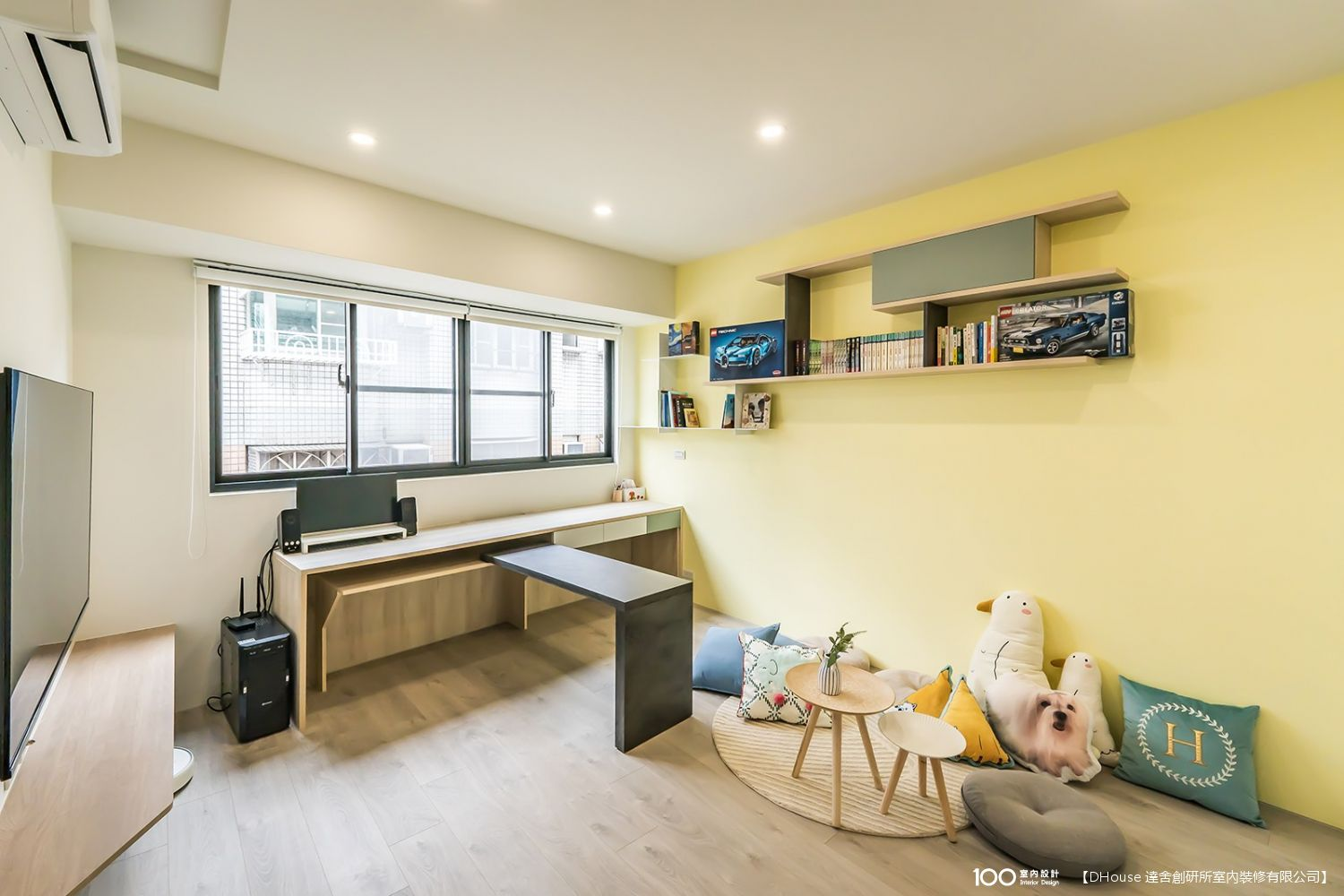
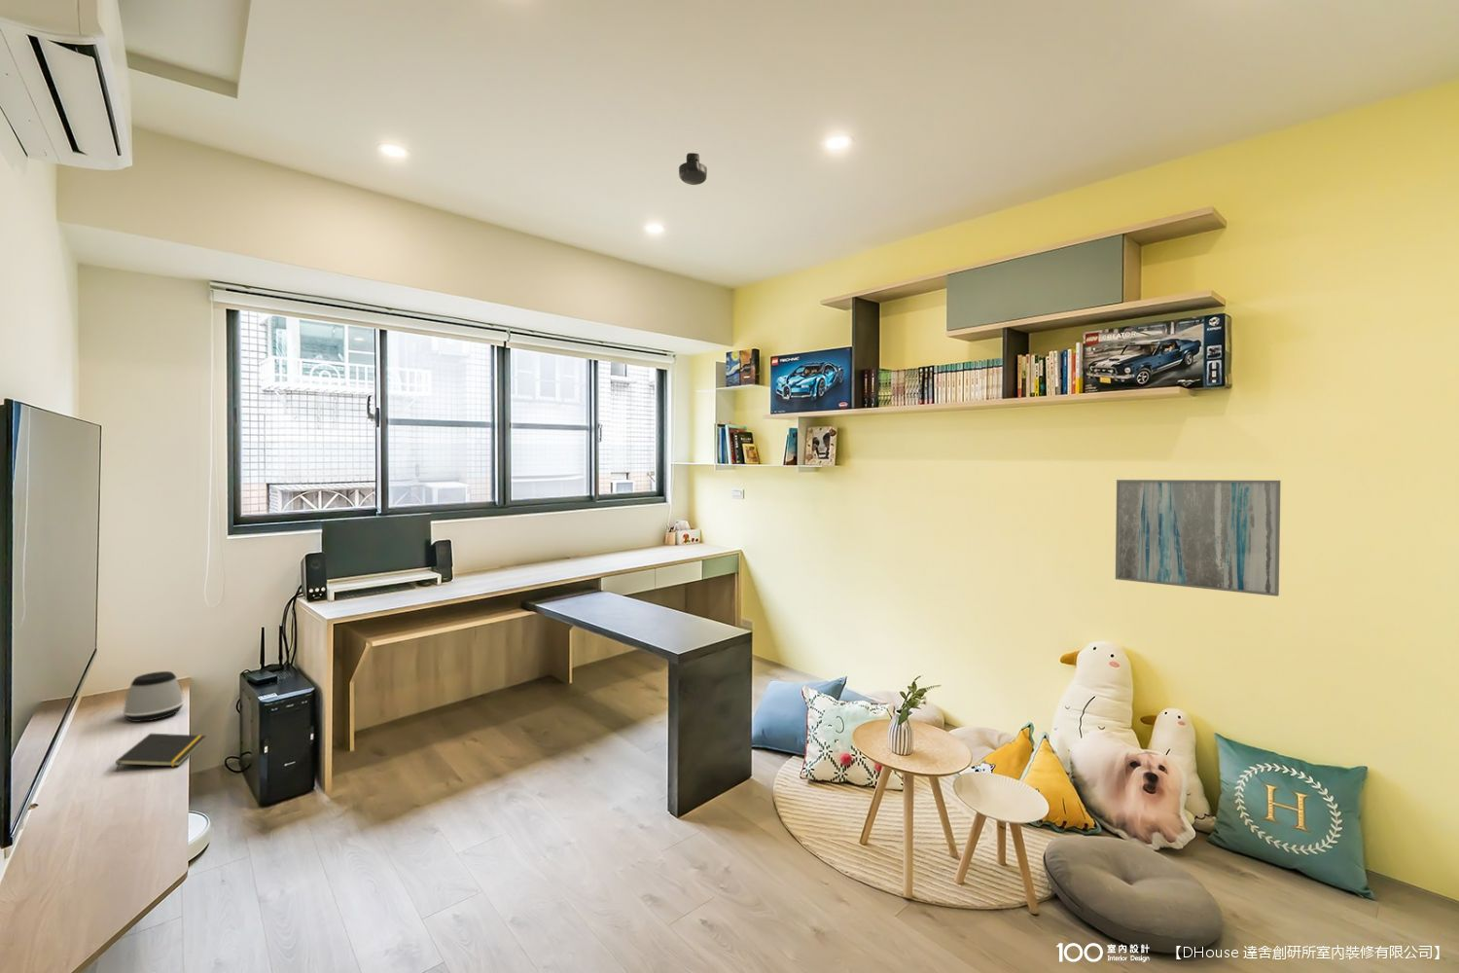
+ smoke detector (693, 167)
+ speaker (154, 695)
+ notepad (164, 748)
+ wall art (1192, 533)
